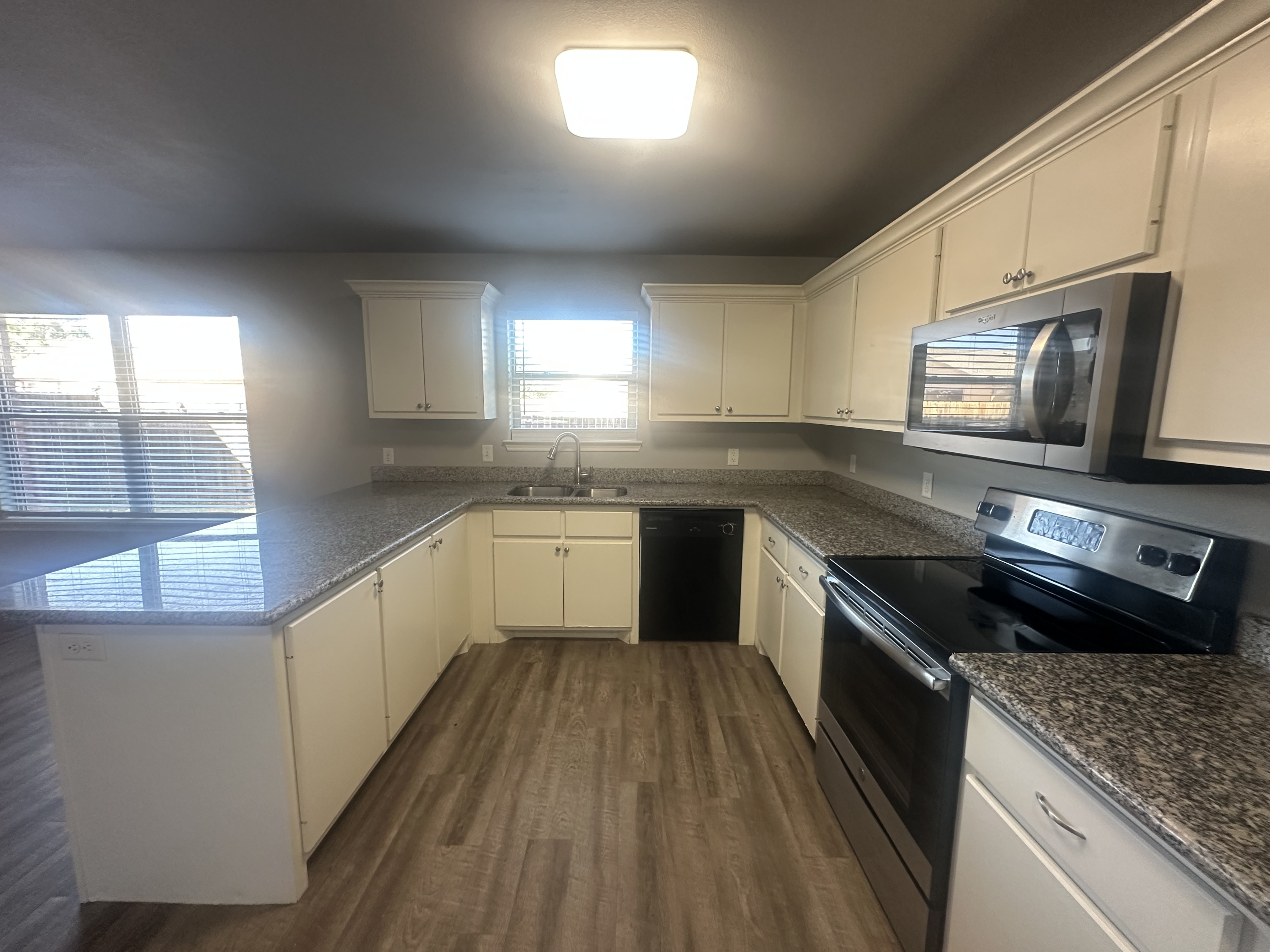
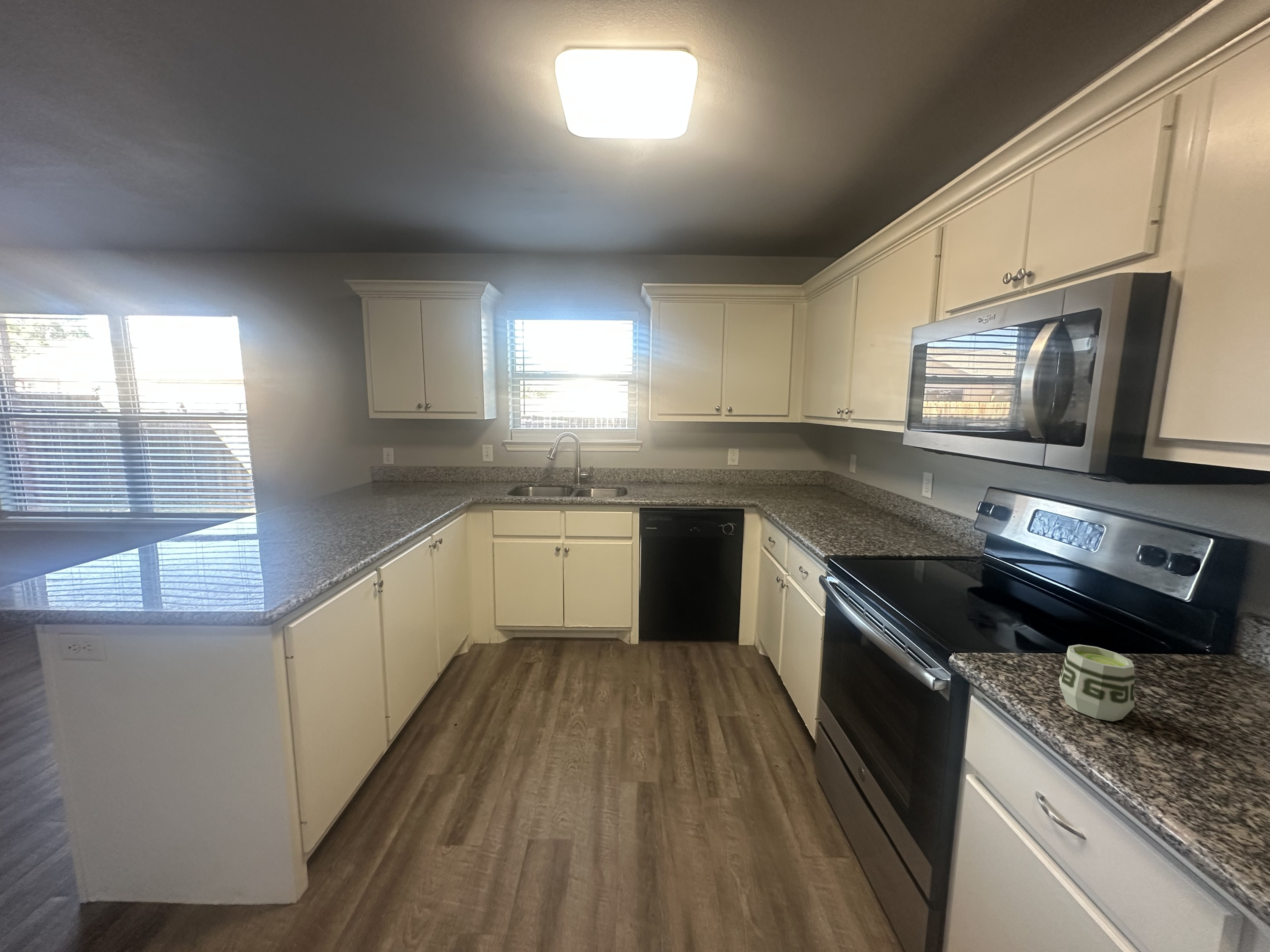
+ cup (1096, 682)
